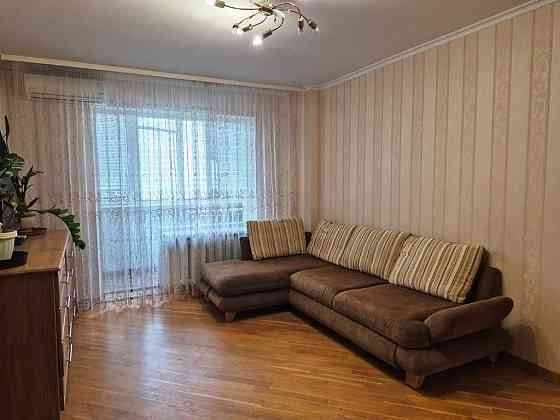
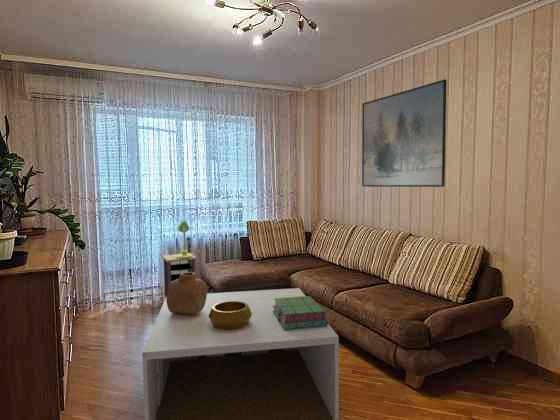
+ decorative bowl (230, 314)
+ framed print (398, 140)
+ vase (188, 292)
+ table lamp (184, 238)
+ coffee table (238, 351)
+ stack of books (298, 311)
+ side table (178, 278)
